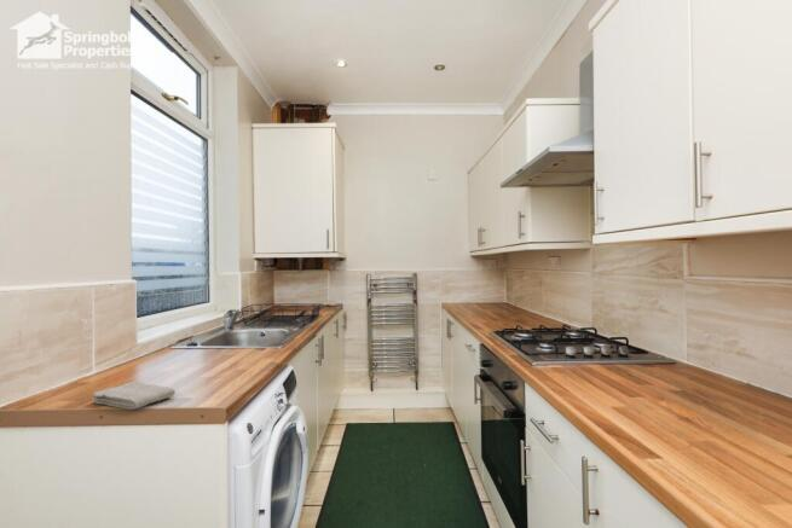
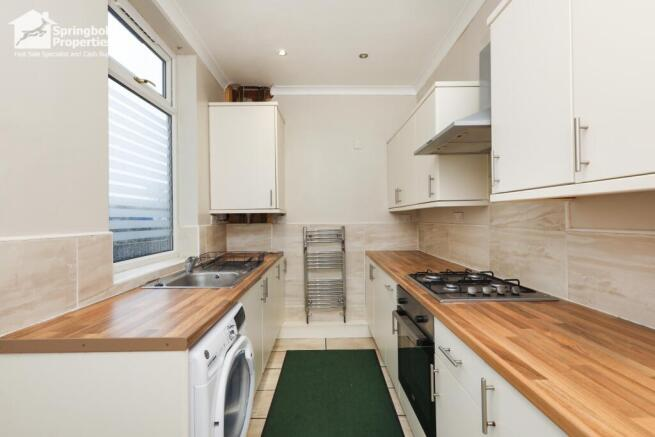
- washcloth (133, 394)
